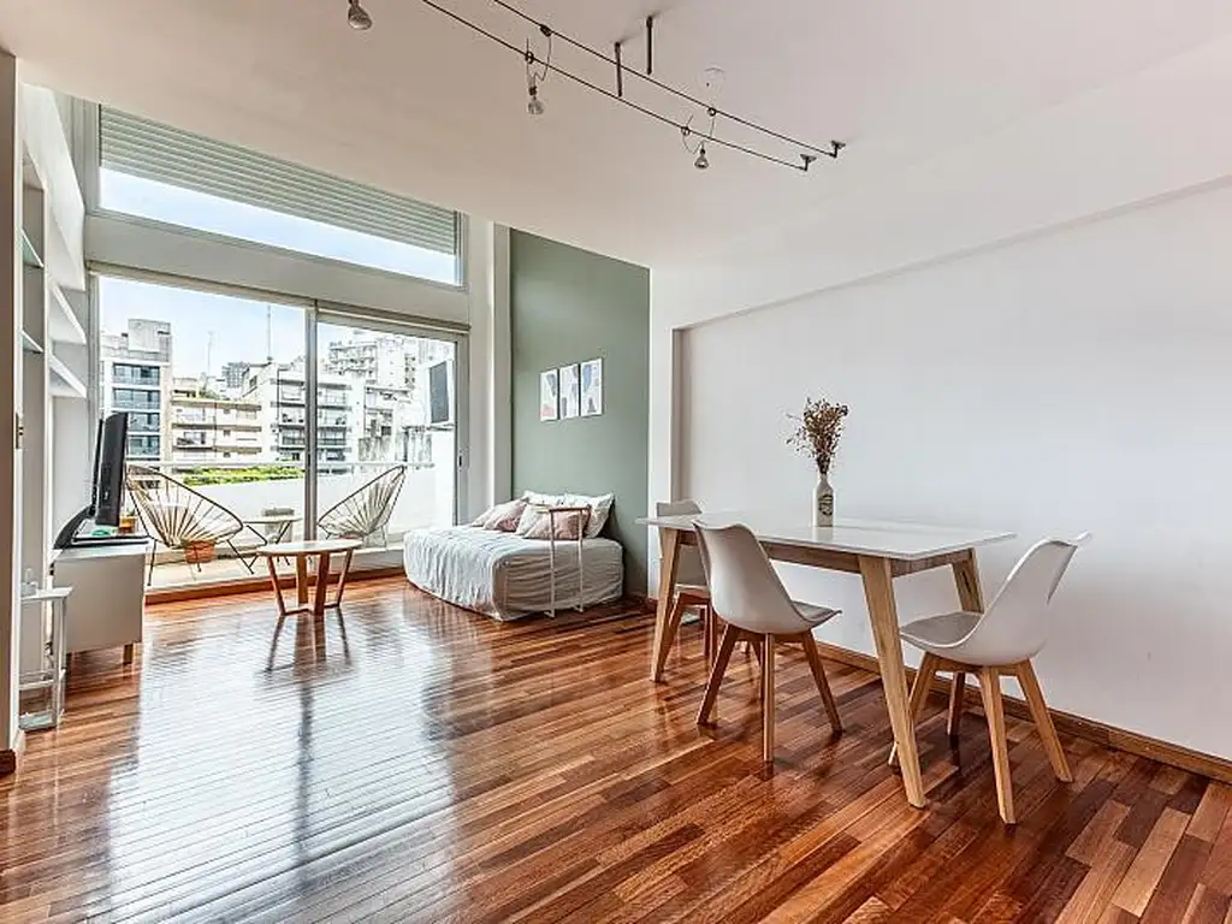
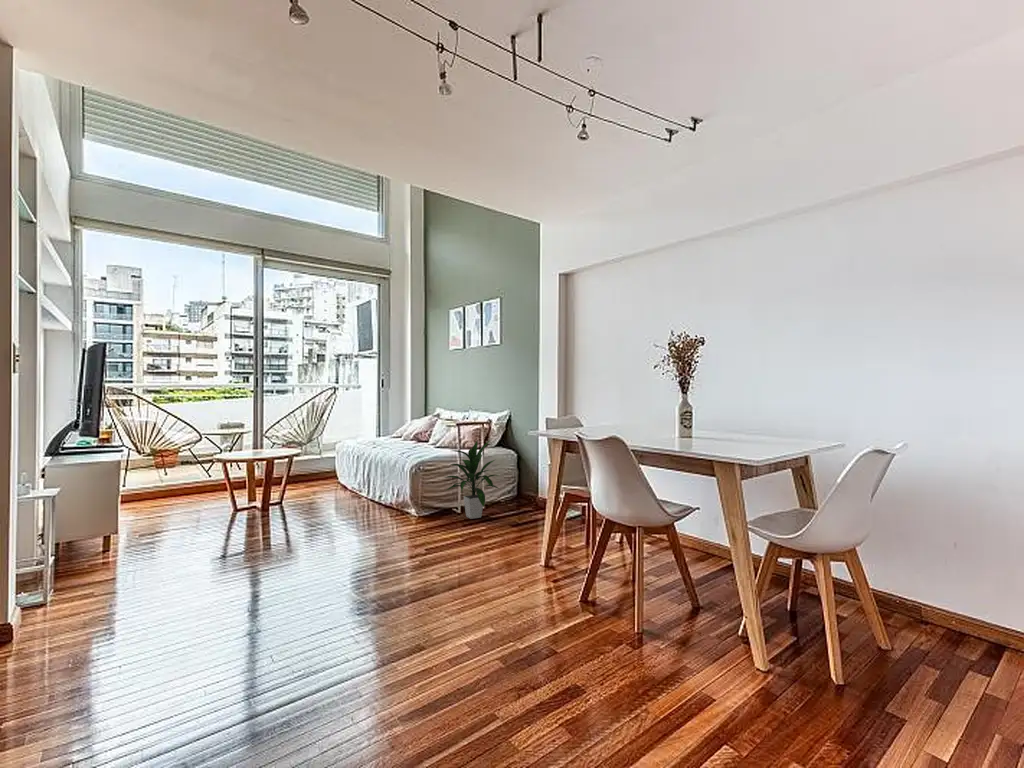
+ indoor plant (473, 479)
